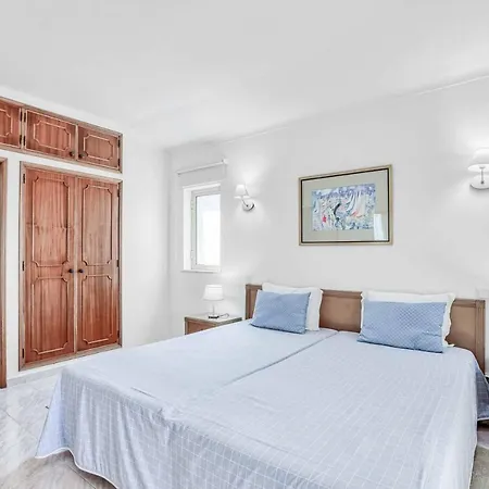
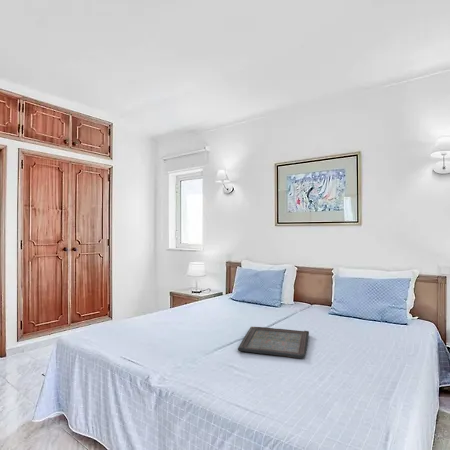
+ serving tray (274, 340)
